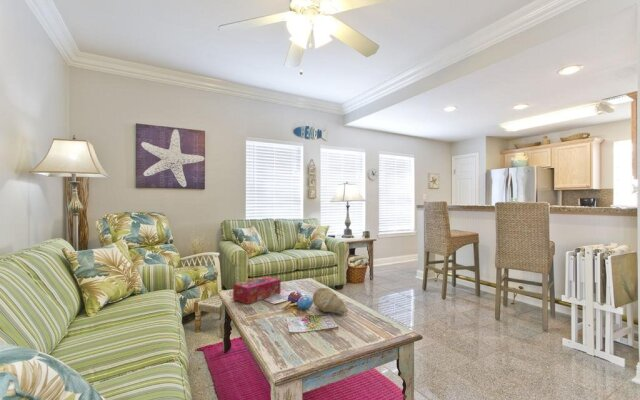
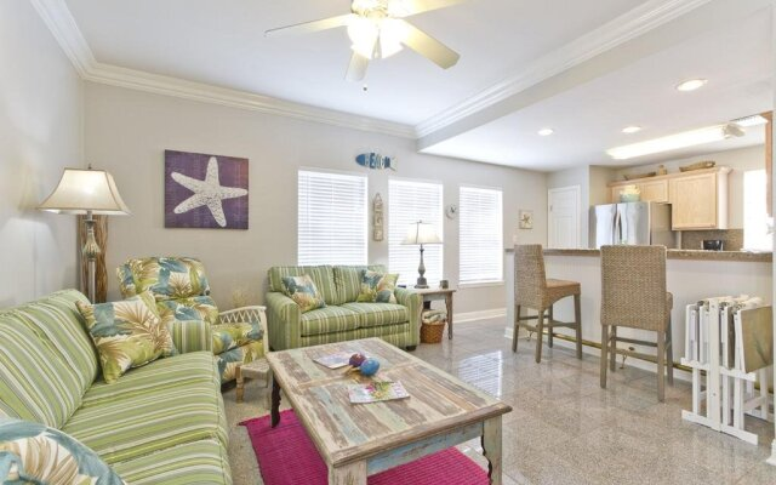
- seashell (328, 300)
- tissue box (257, 289)
